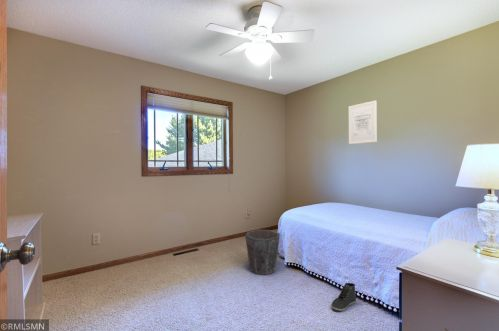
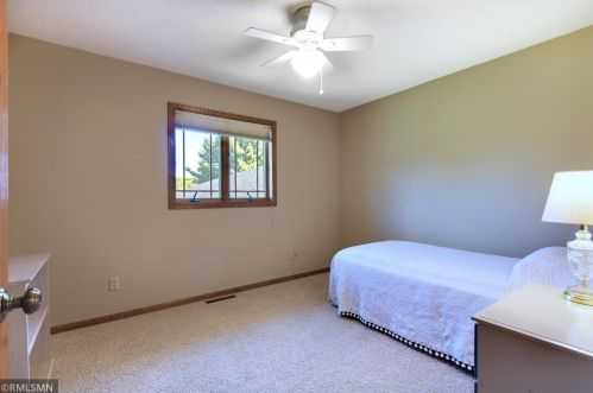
- wall art (362, 123)
- sneaker (343, 295)
- waste bin (263, 251)
